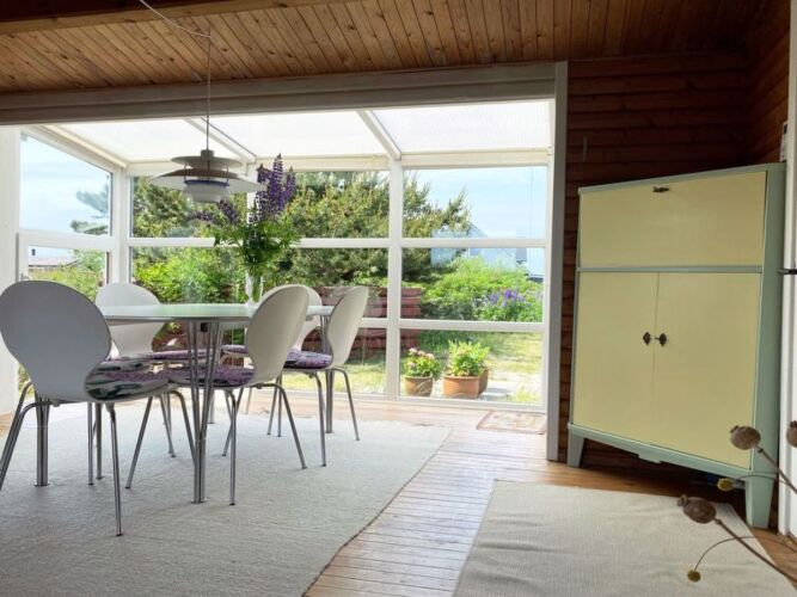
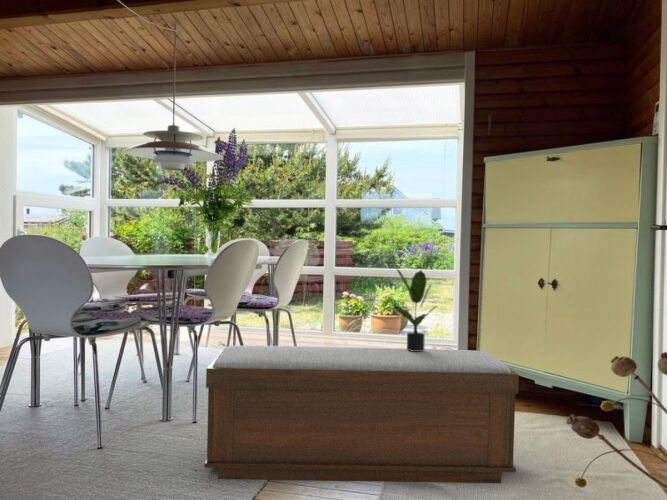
+ bench (358, 408)
+ potted plant (413, 307)
